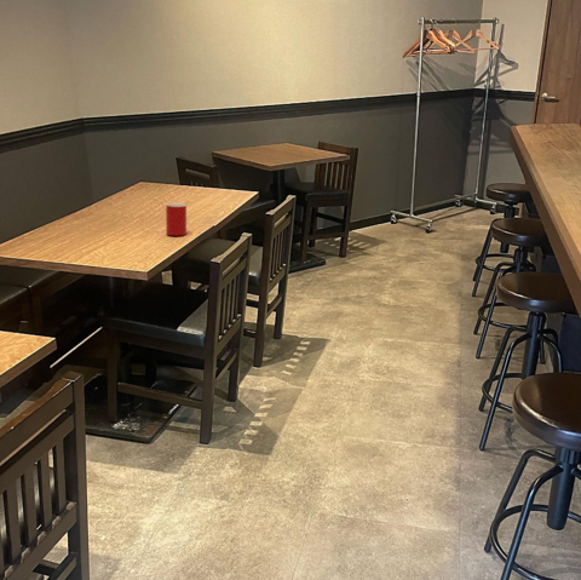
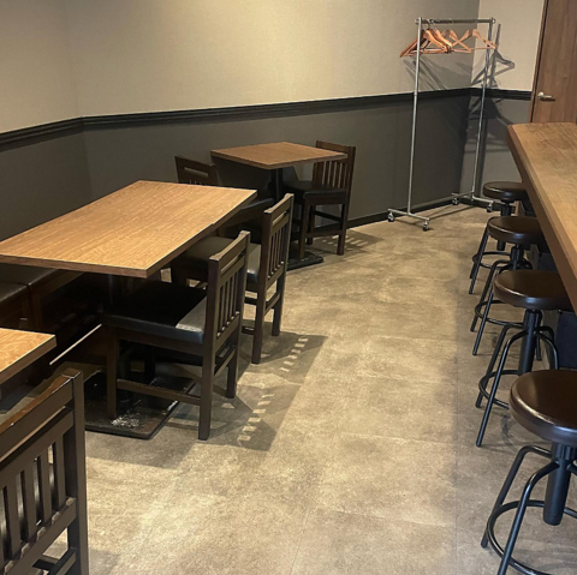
- cup (178, 218)
